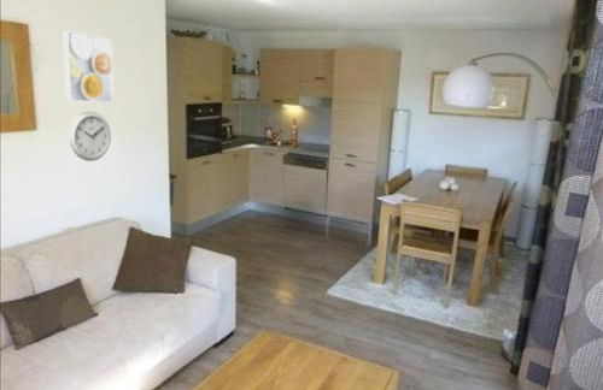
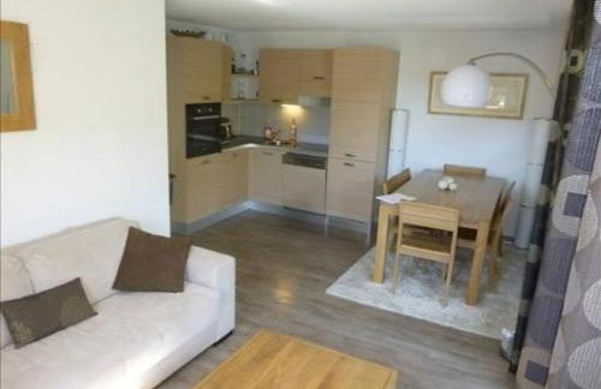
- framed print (89, 69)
- wall clock (92, 136)
